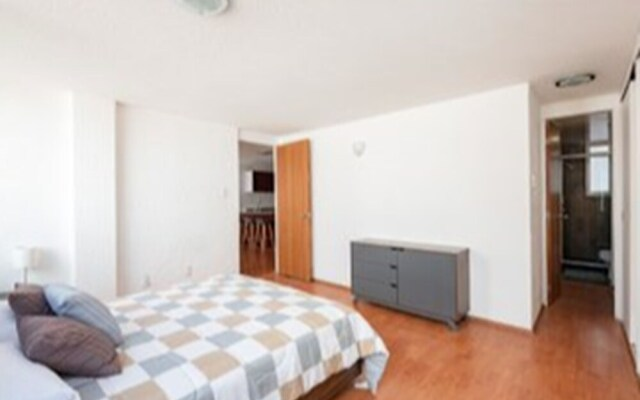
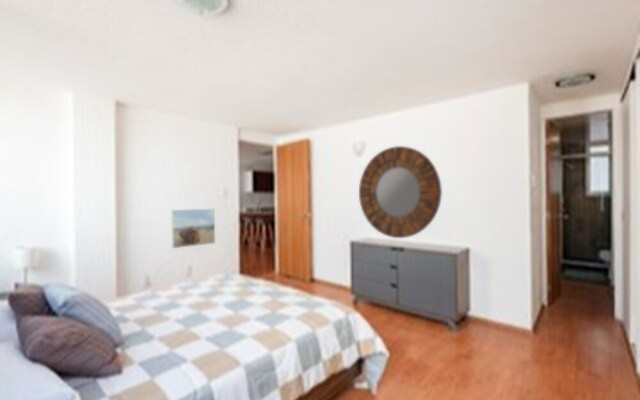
+ home mirror (396, 192)
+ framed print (194, 227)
